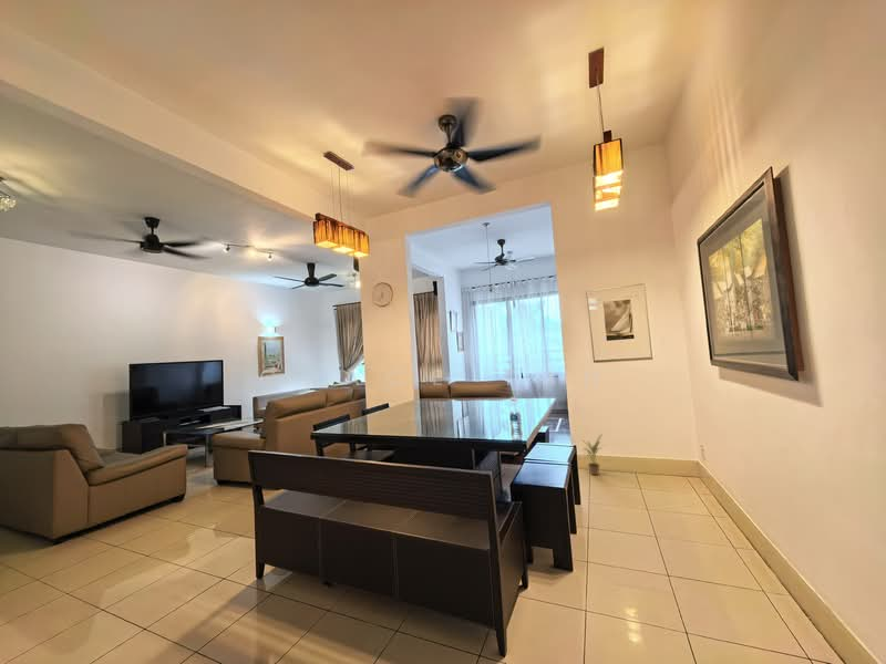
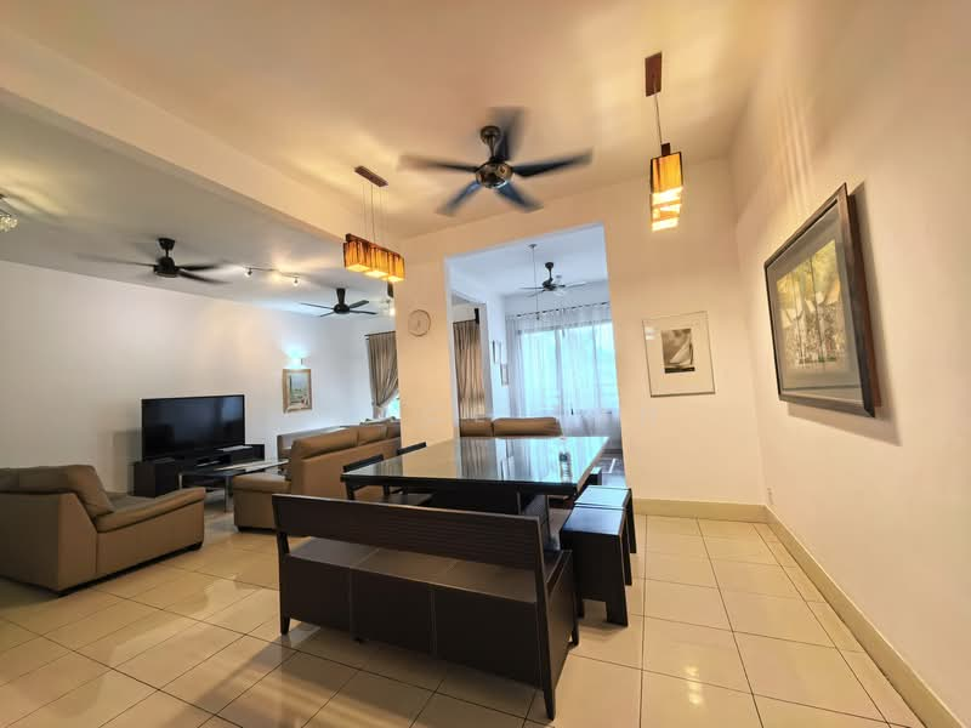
- potted plant (594, 455)
